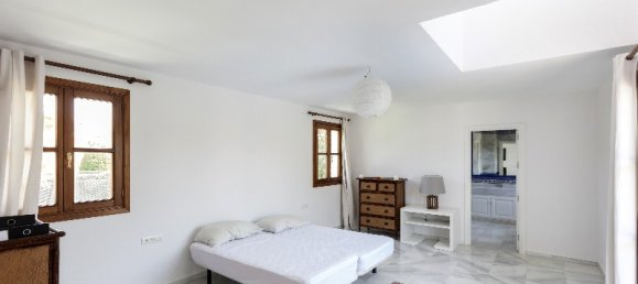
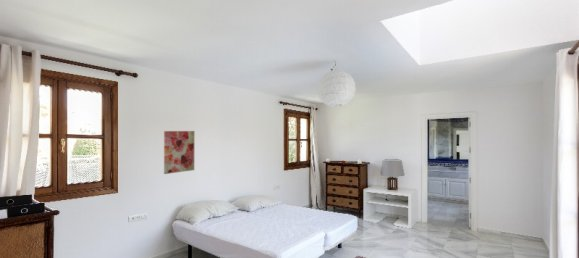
+ wall art (179, 151)
